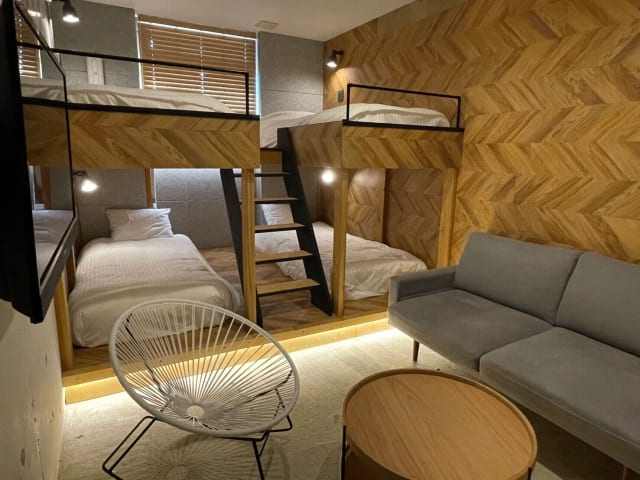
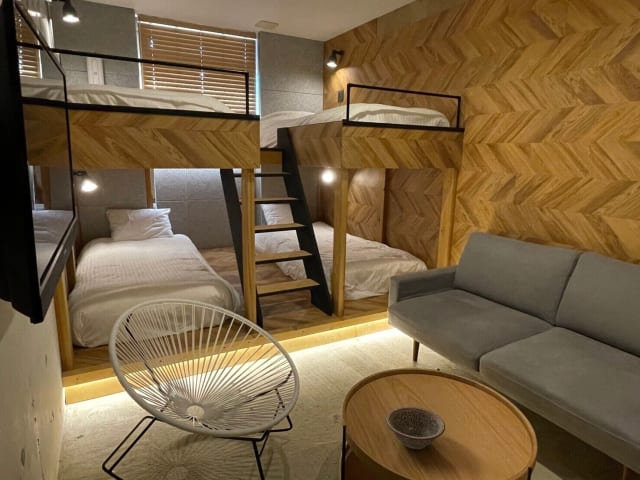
+ decorative bowl (414, 431)
